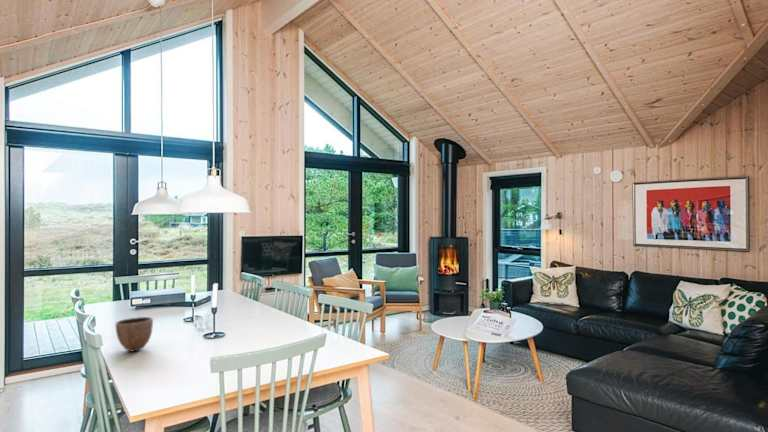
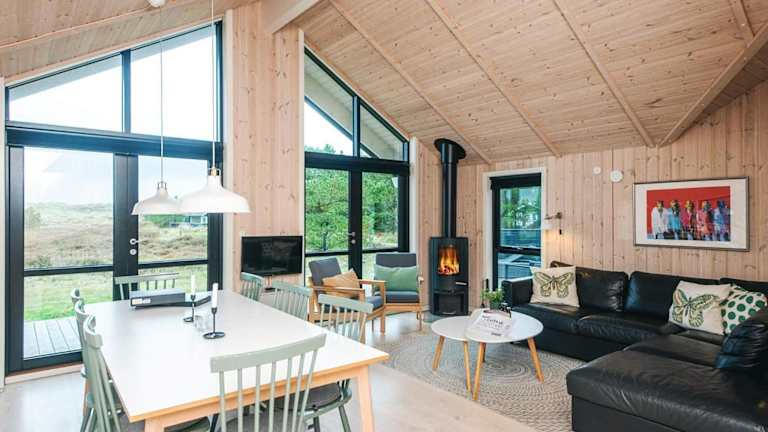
- decorative bowl (134, 334)
